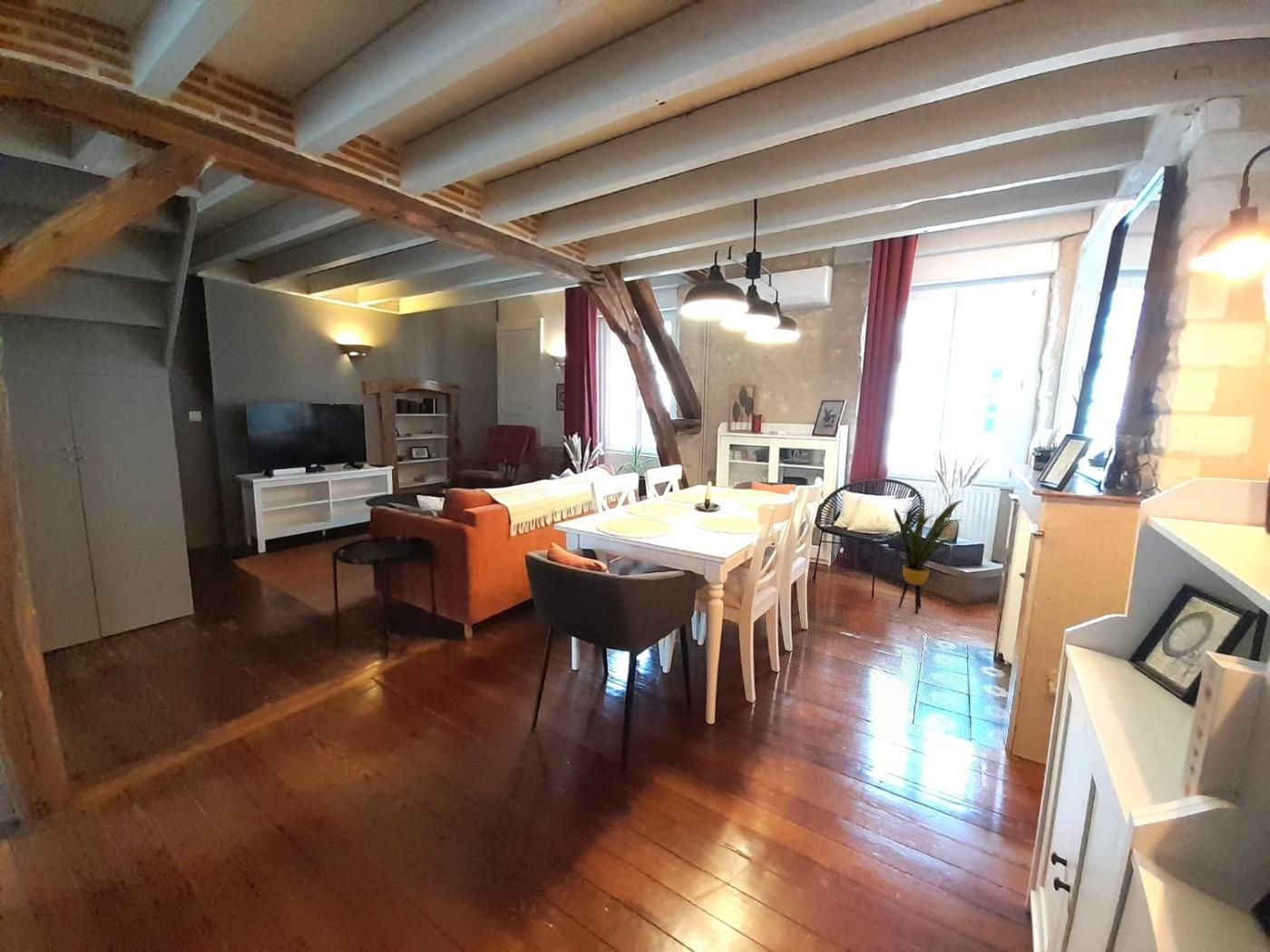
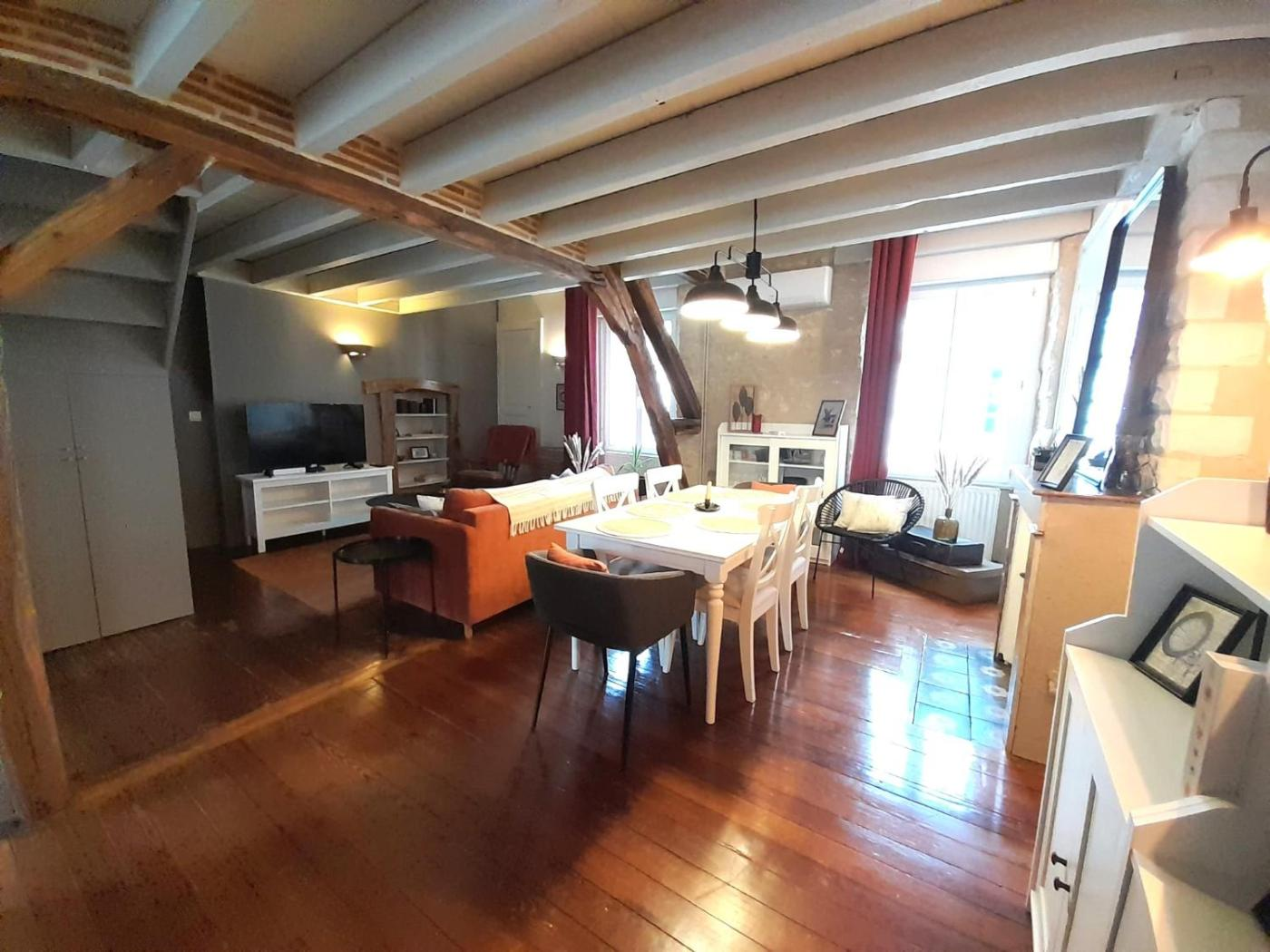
- house plant (924, 557)
